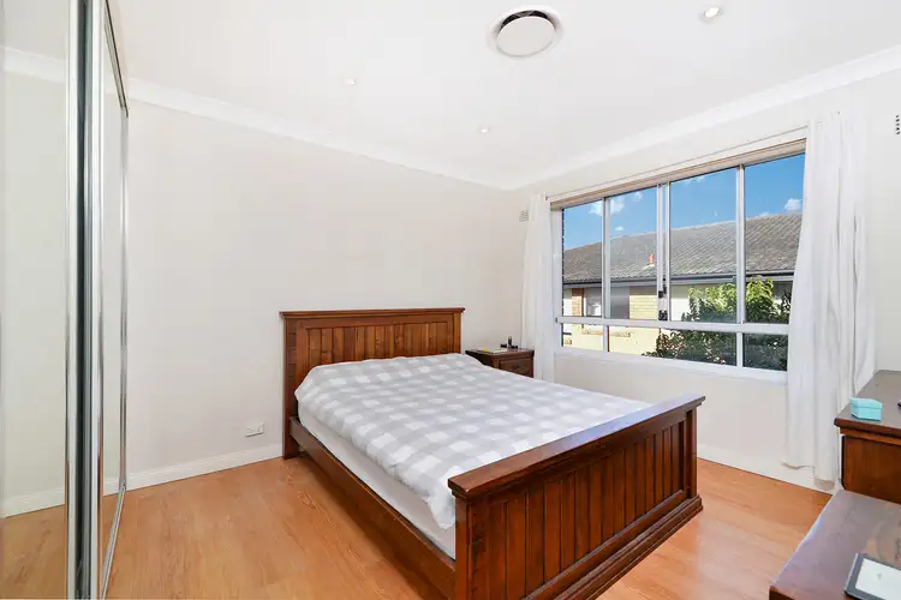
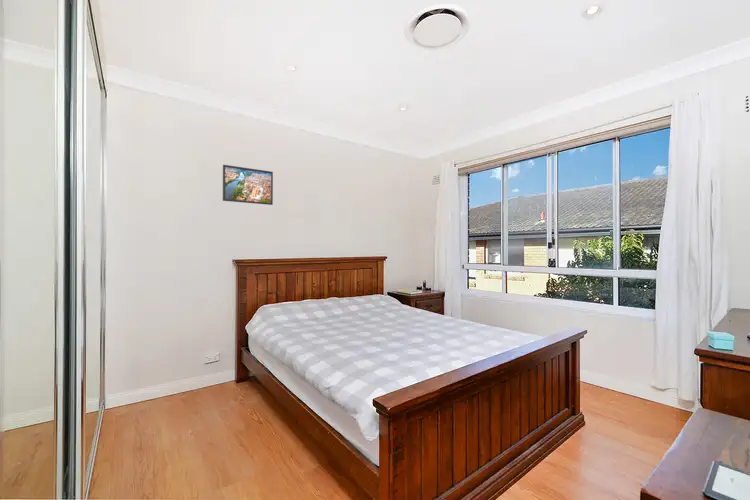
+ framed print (248, 185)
